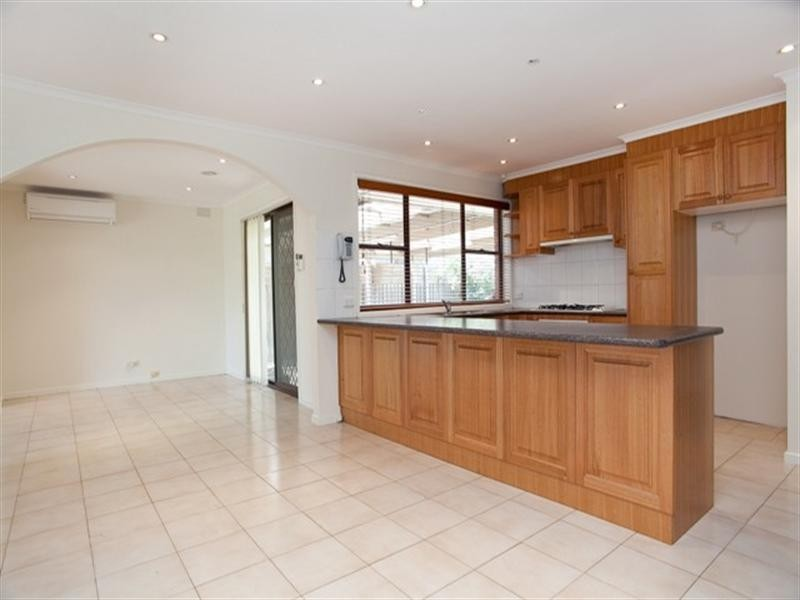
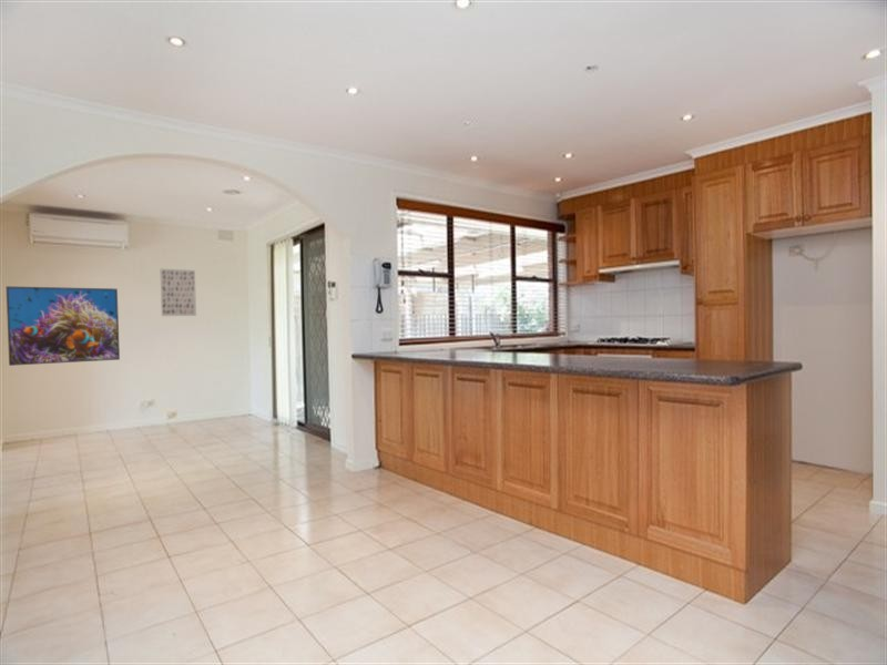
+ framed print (65, 325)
+ wall art (179, 293)
